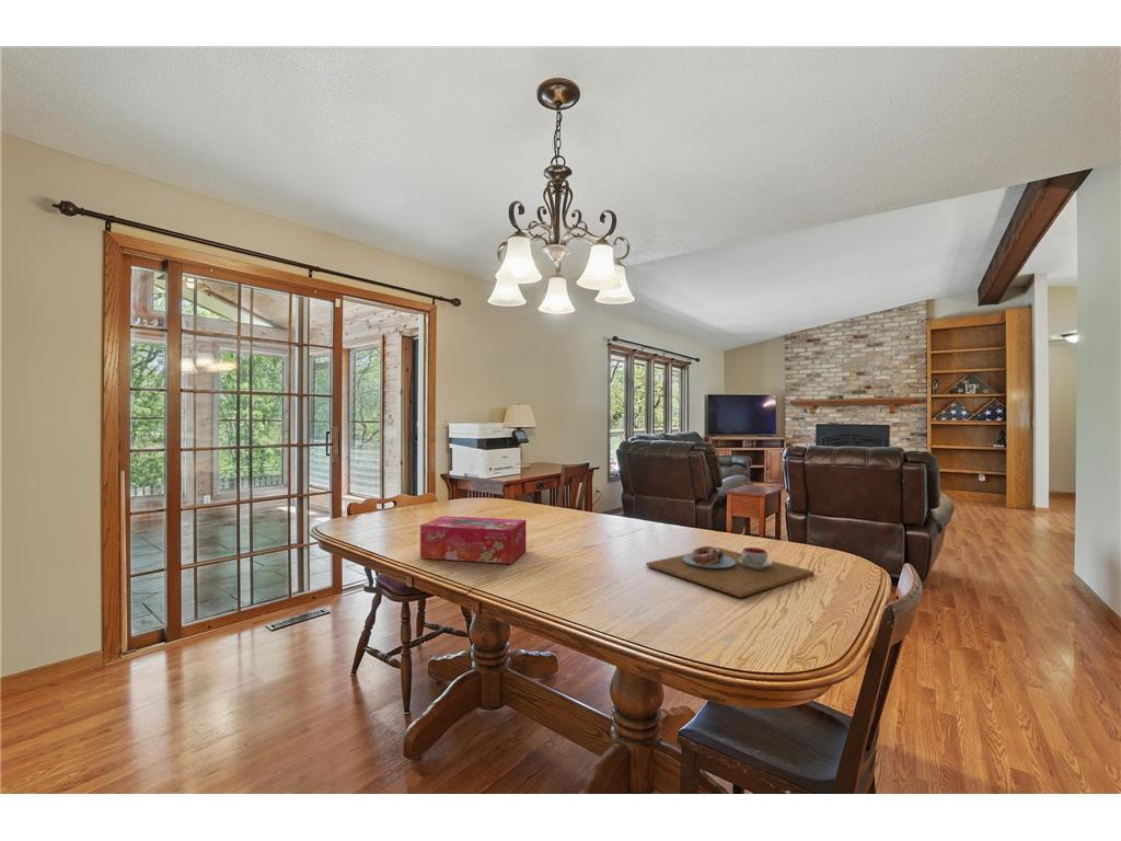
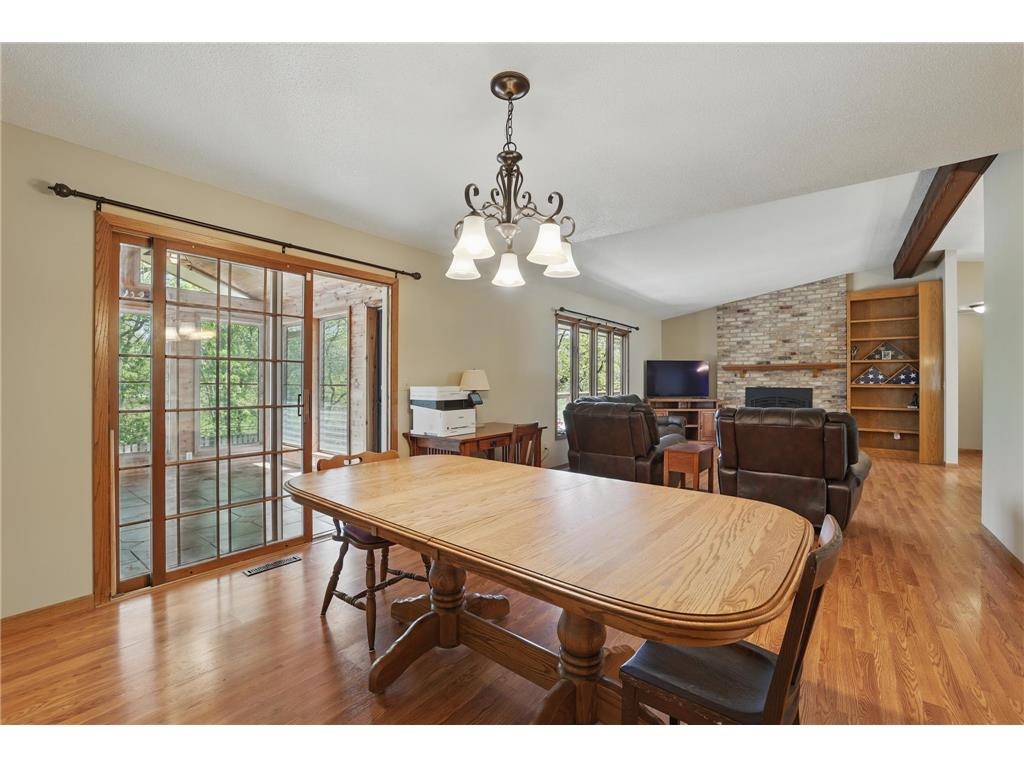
- placemat (727, 558)
- tissue box (474, 538)
